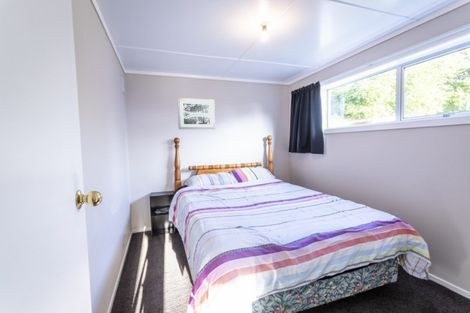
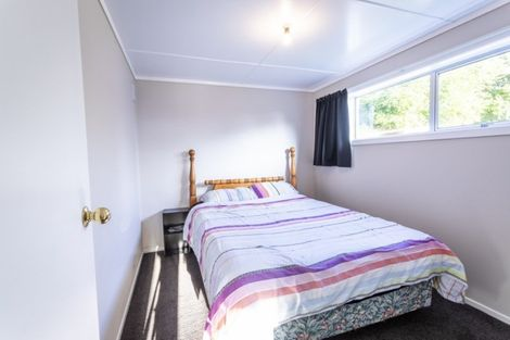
- wall art (196, 114)
